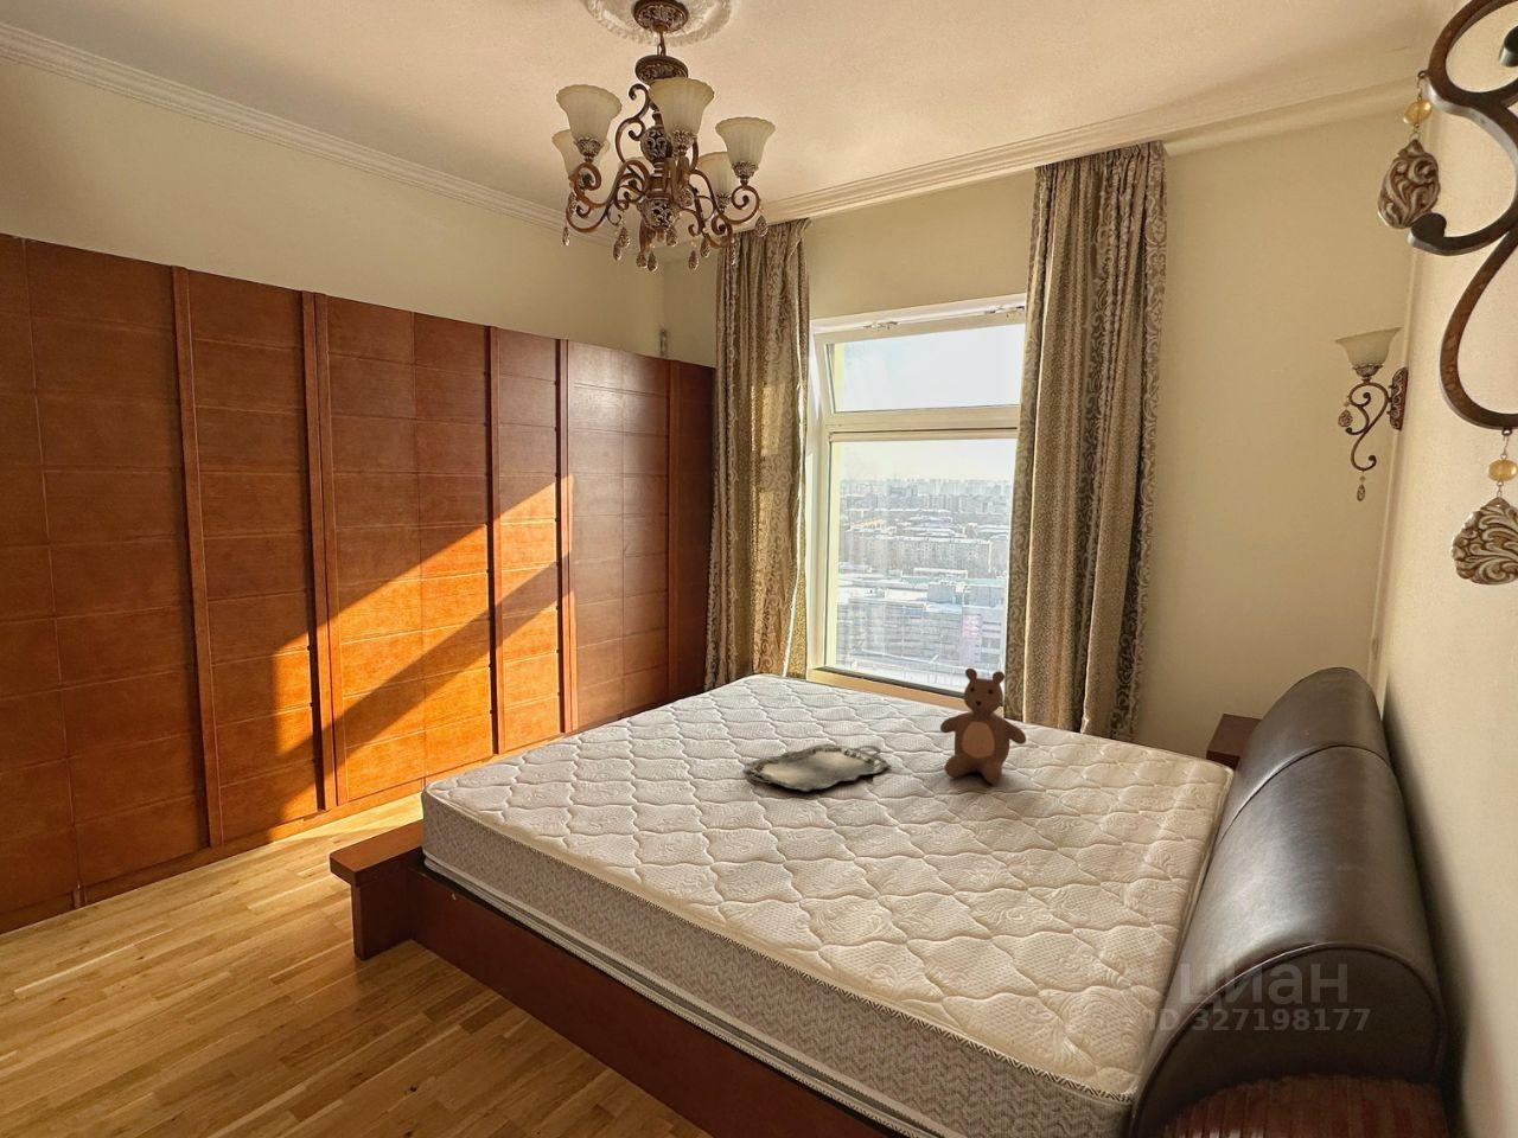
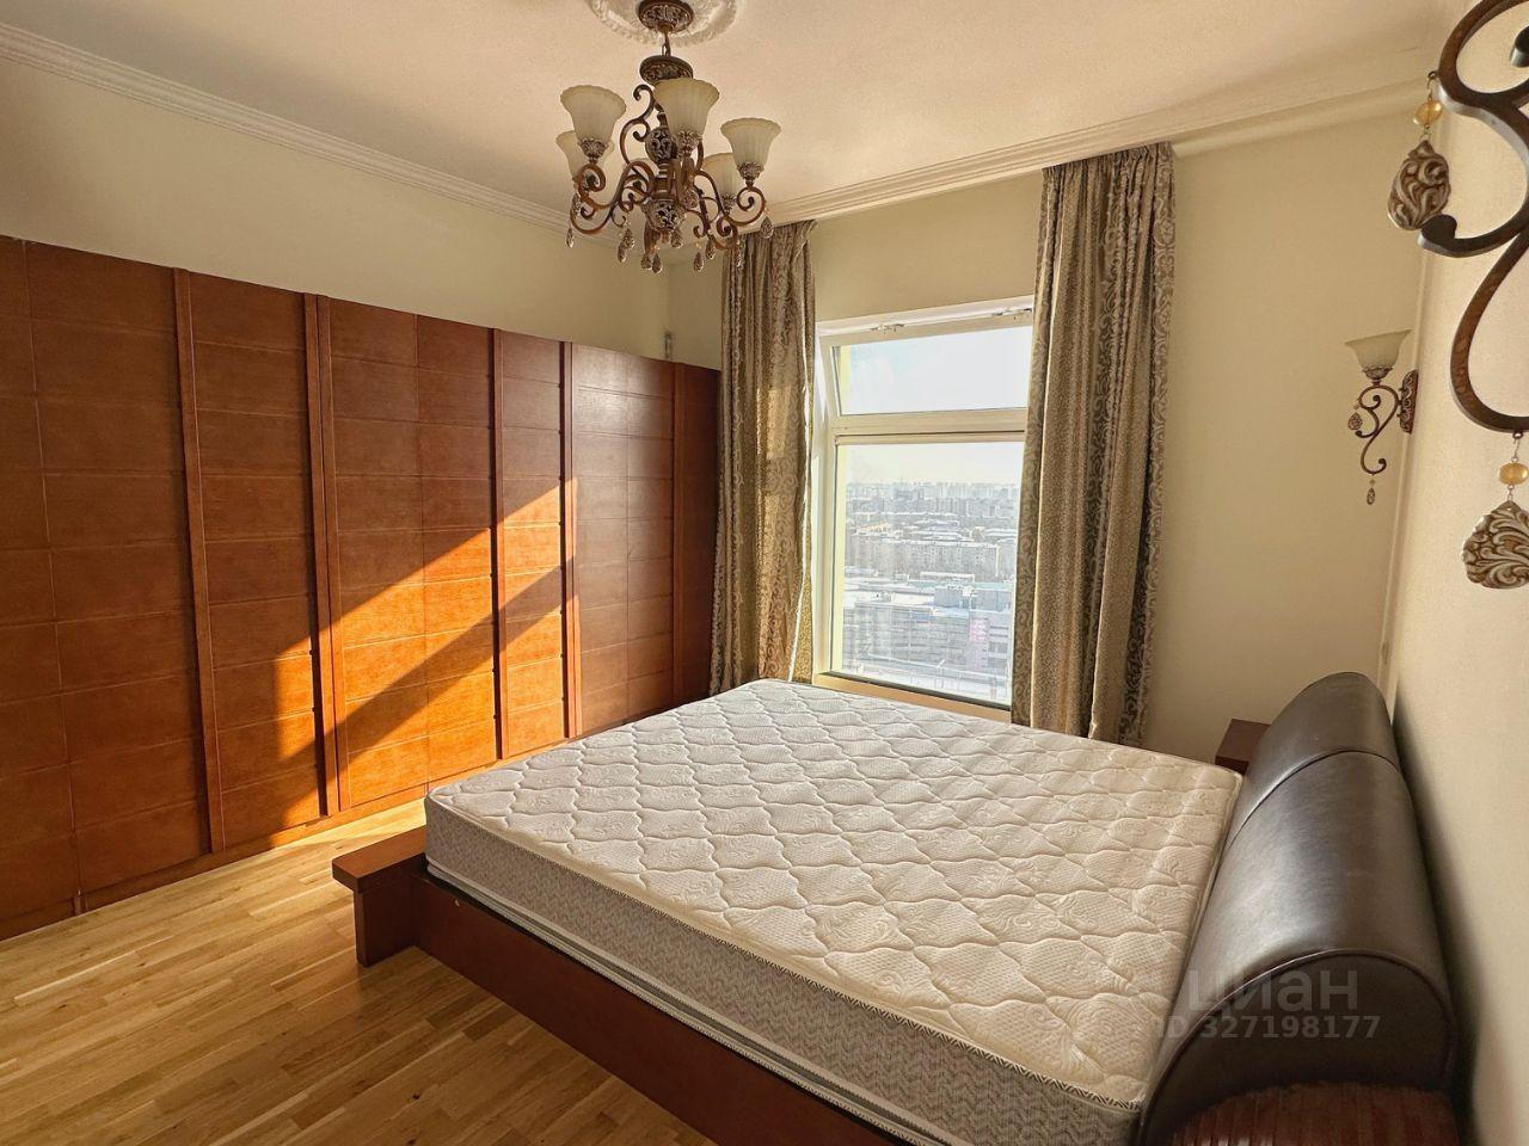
- teddy bear (980, 722)
- serving tray (819, 766)
